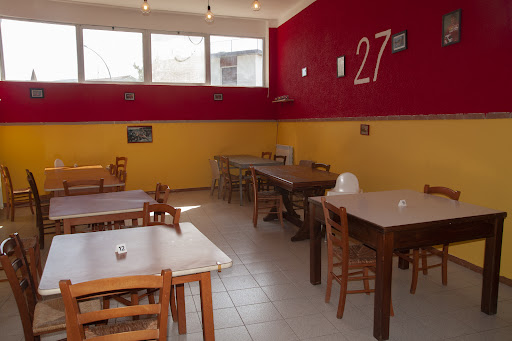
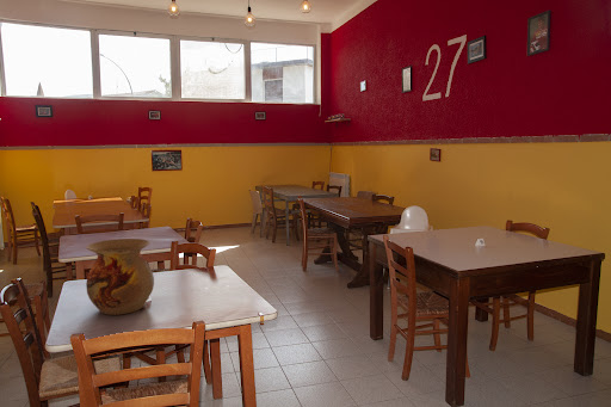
+ vase (121, 276)
